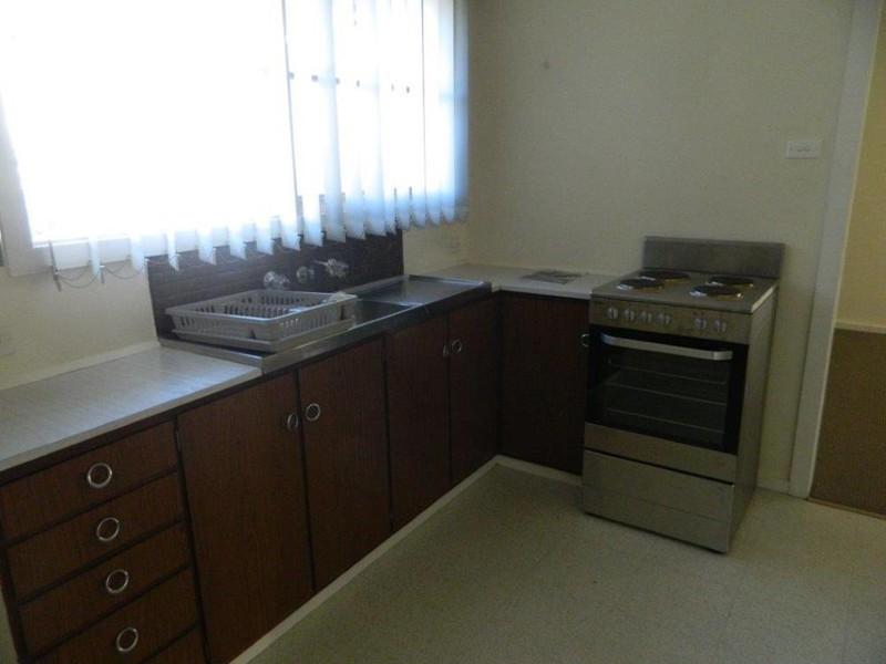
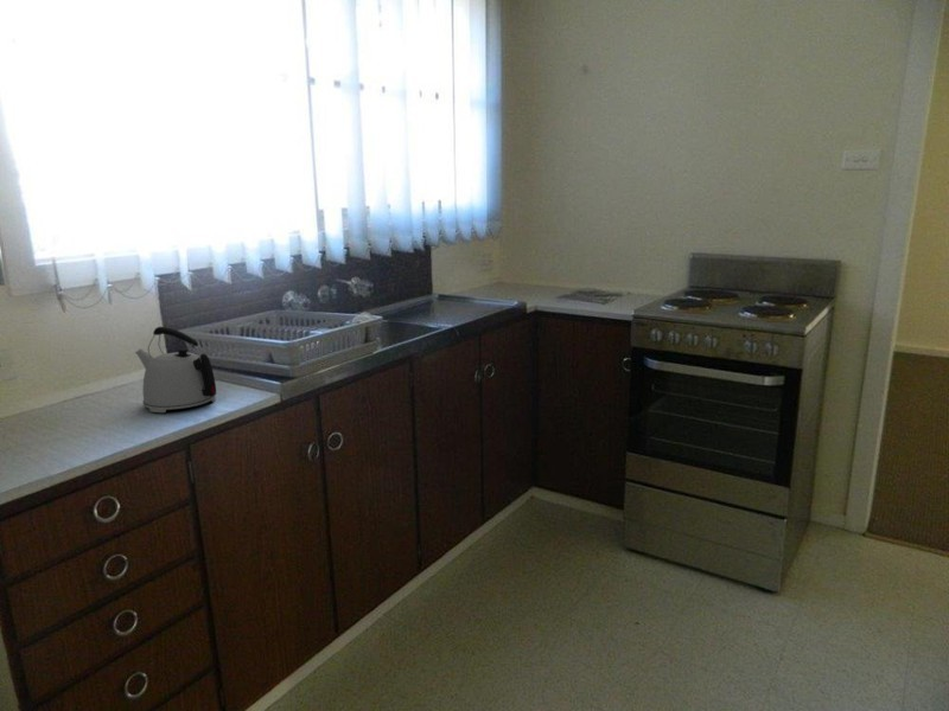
+ kettle (173, 365)
